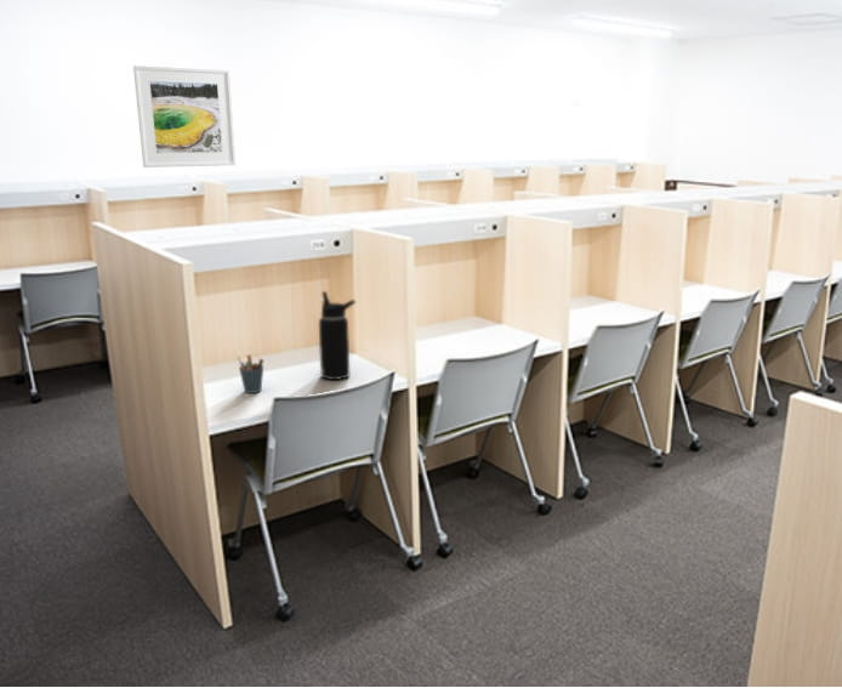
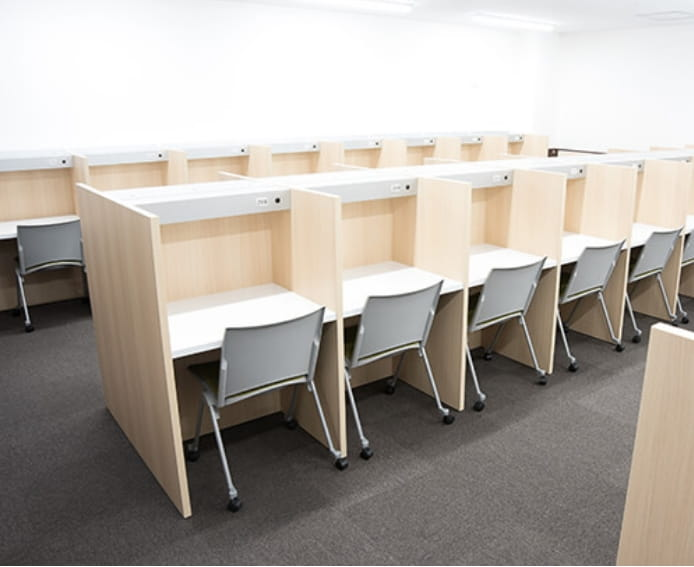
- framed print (187, 118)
- pen holder (251, 373)
- water bottle (337, 335)
